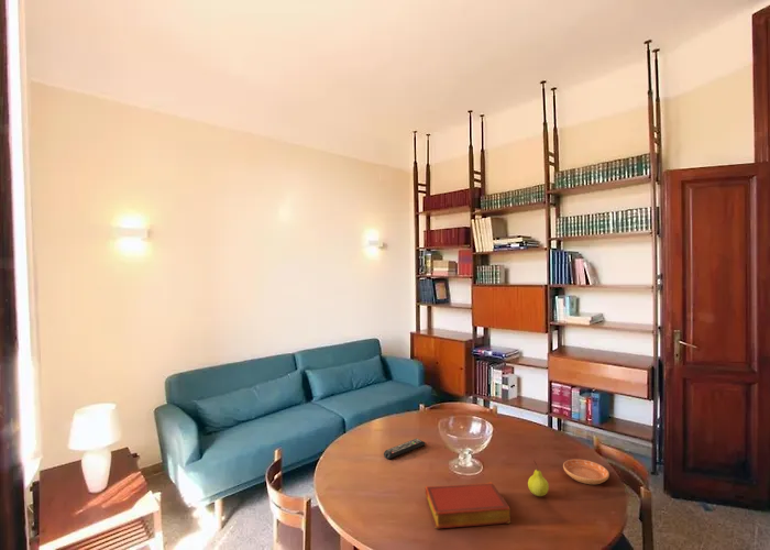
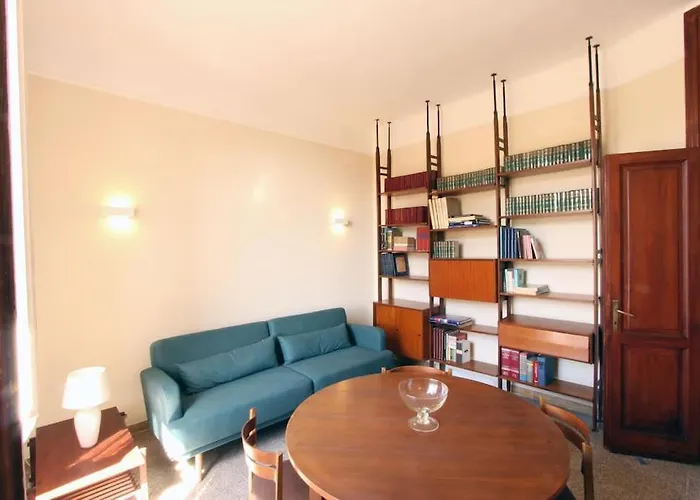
- fruit (538, 479)
- remote control (405, 448)
- saucer (585, 472)
- book (465, 502)
